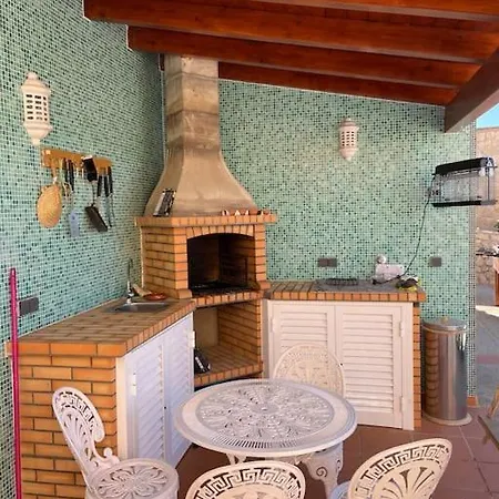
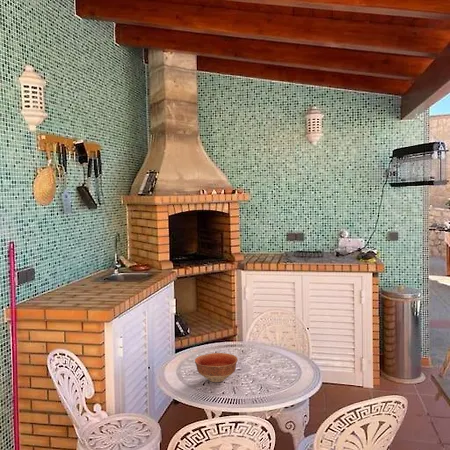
+ bowl (216, 369)
